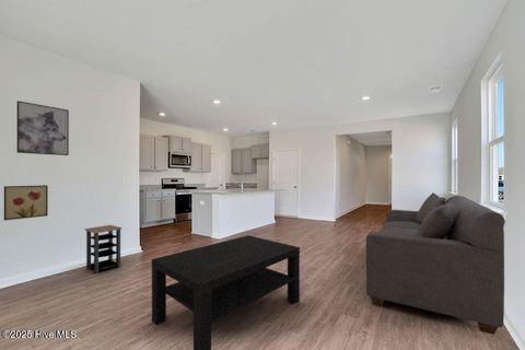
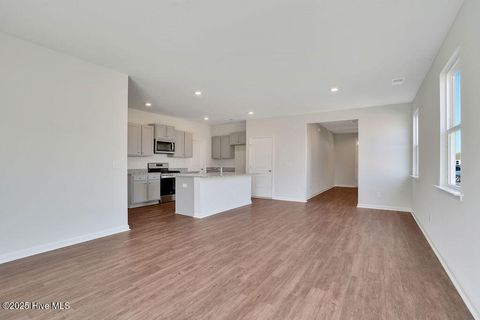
- wall art (44, 129)
- wall art (26, 201)
- sofa (422, 236)
- coffee table (231, 281)
- side table (103, 247)
